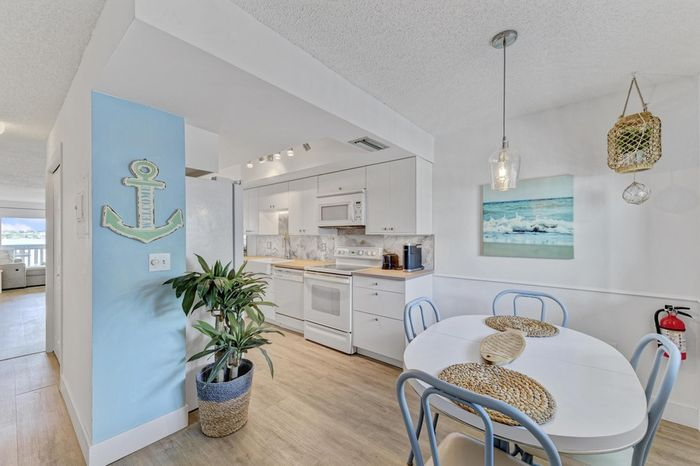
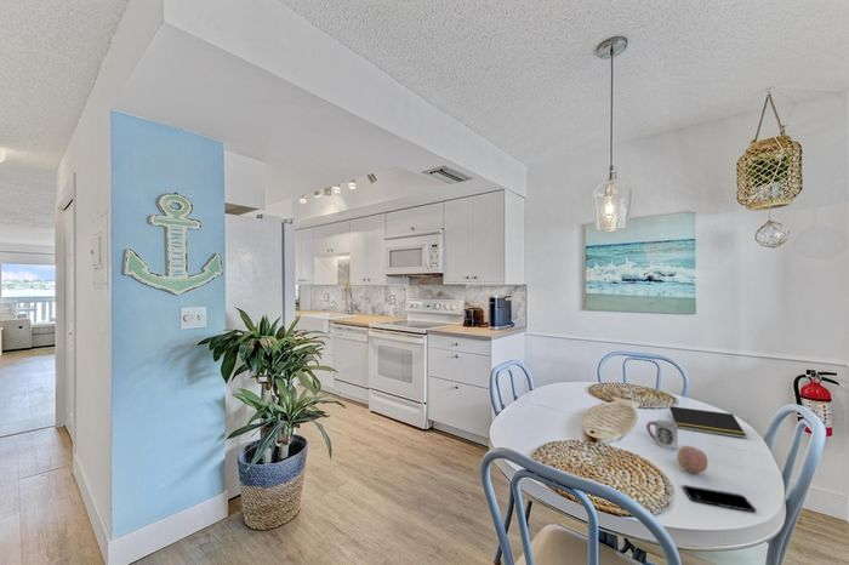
+ smartphone (717, 497)
+ notepad (705, 421)
+ fruit (691, 460)
+ cup (661, 433)
